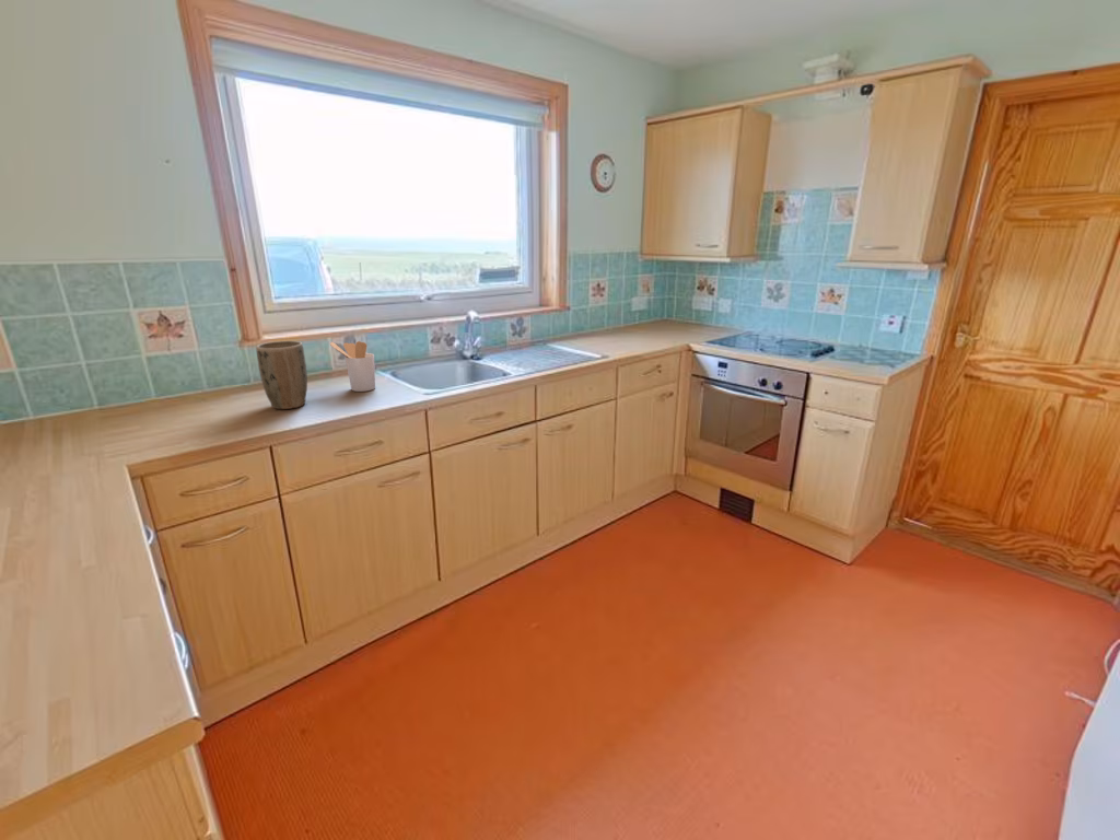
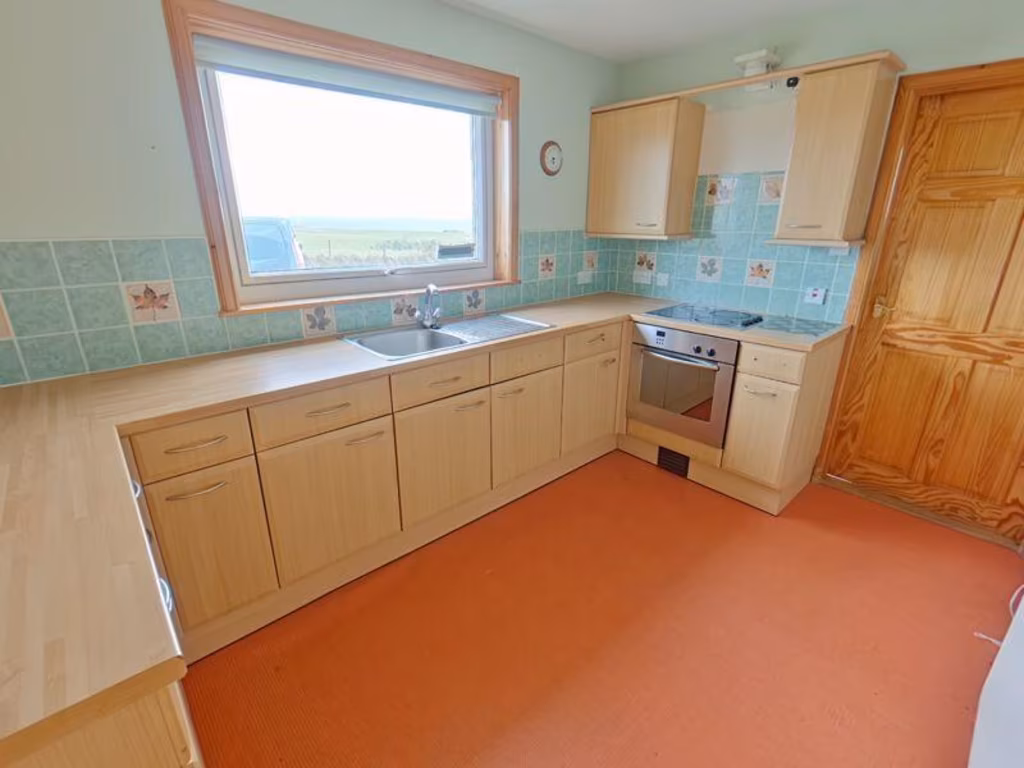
- plant pot (284, 375)
- utensil holder (352, 364)
